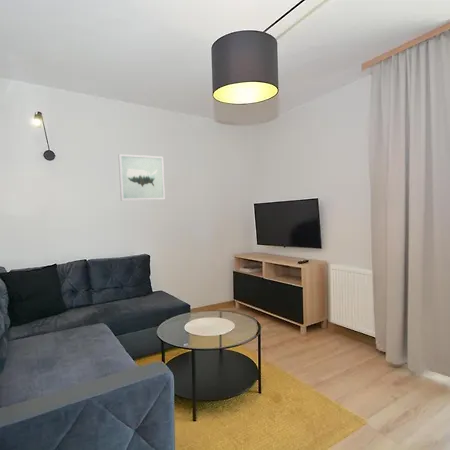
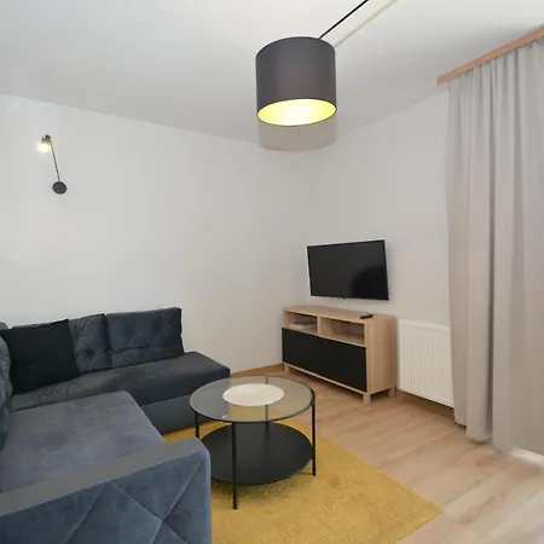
- wall art (142, 177)
